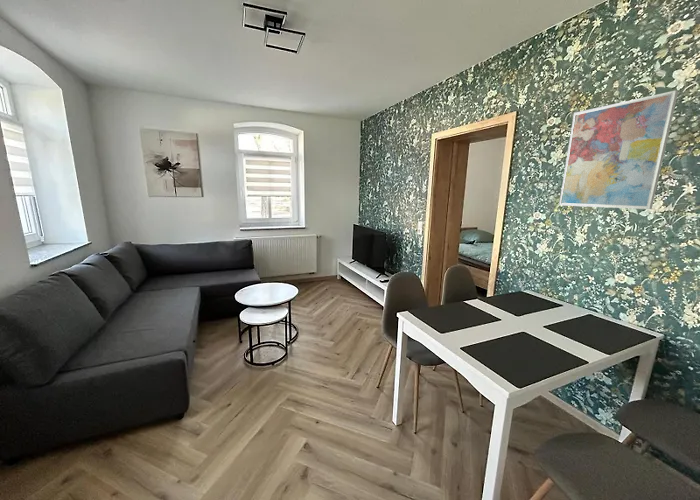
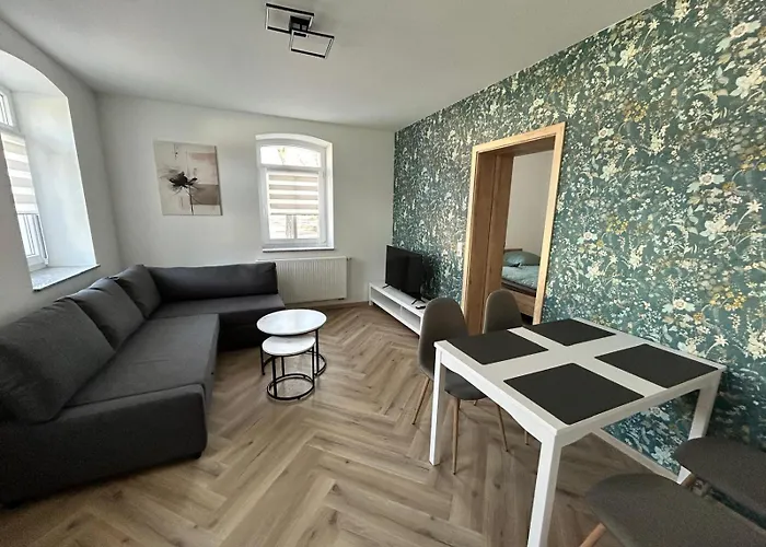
- wall art (609, 156)
